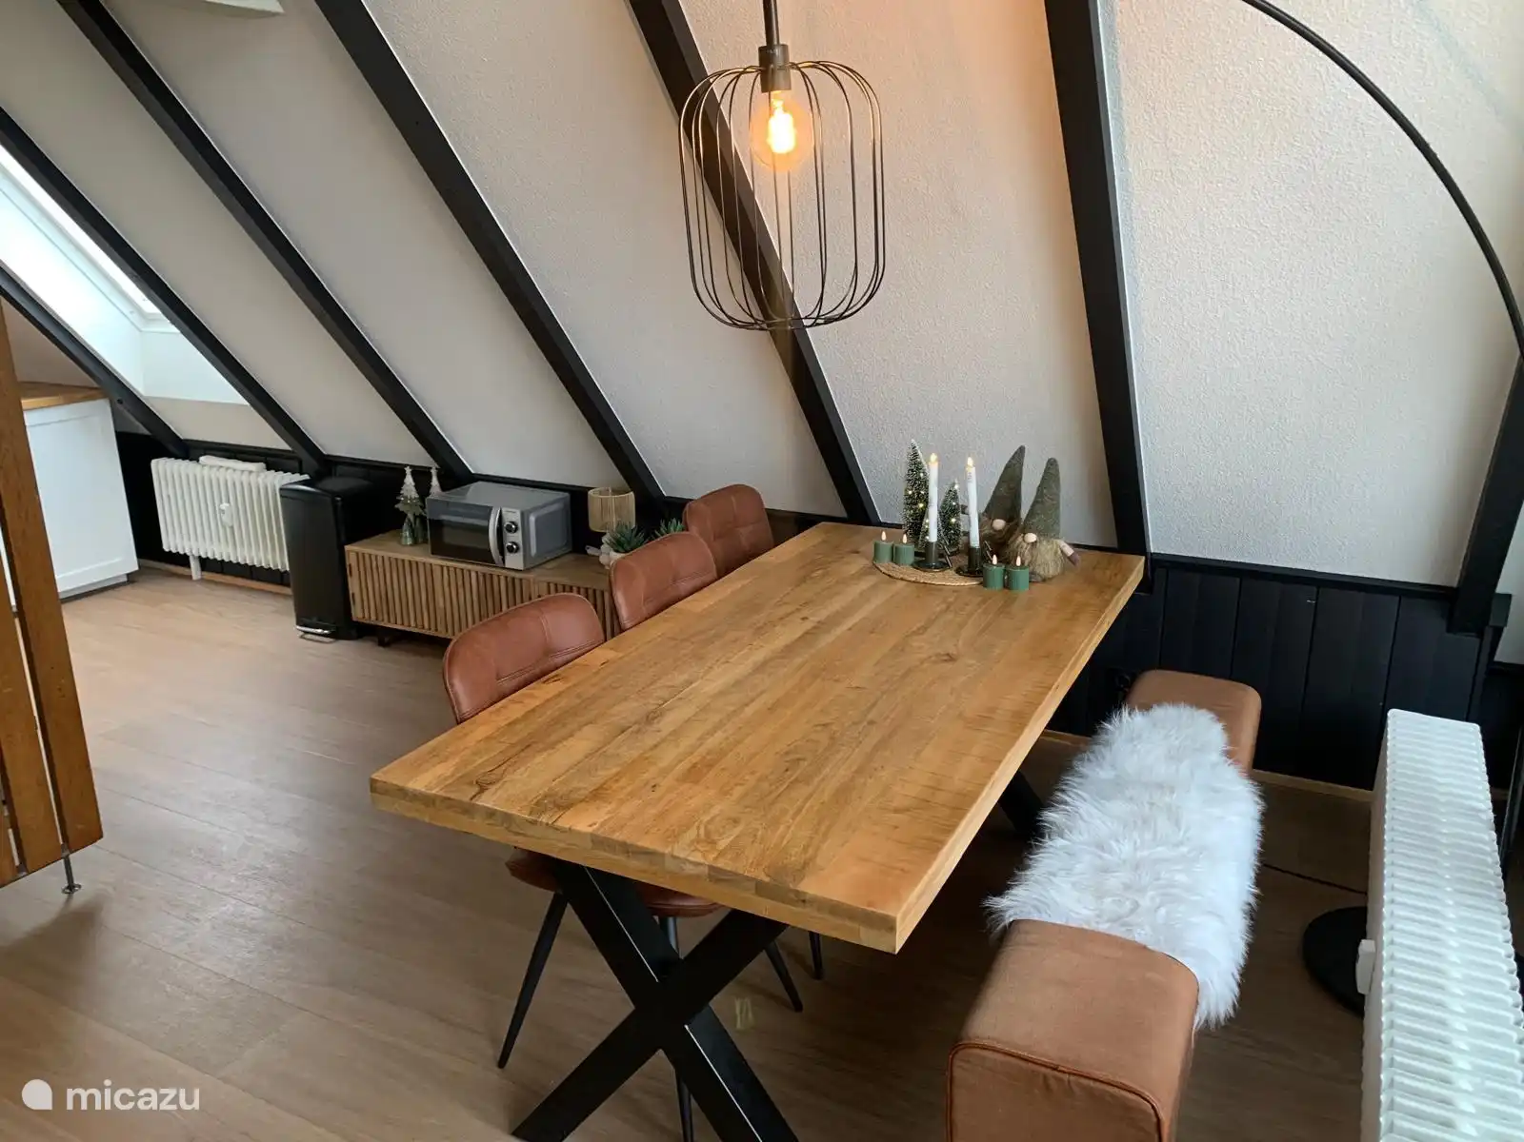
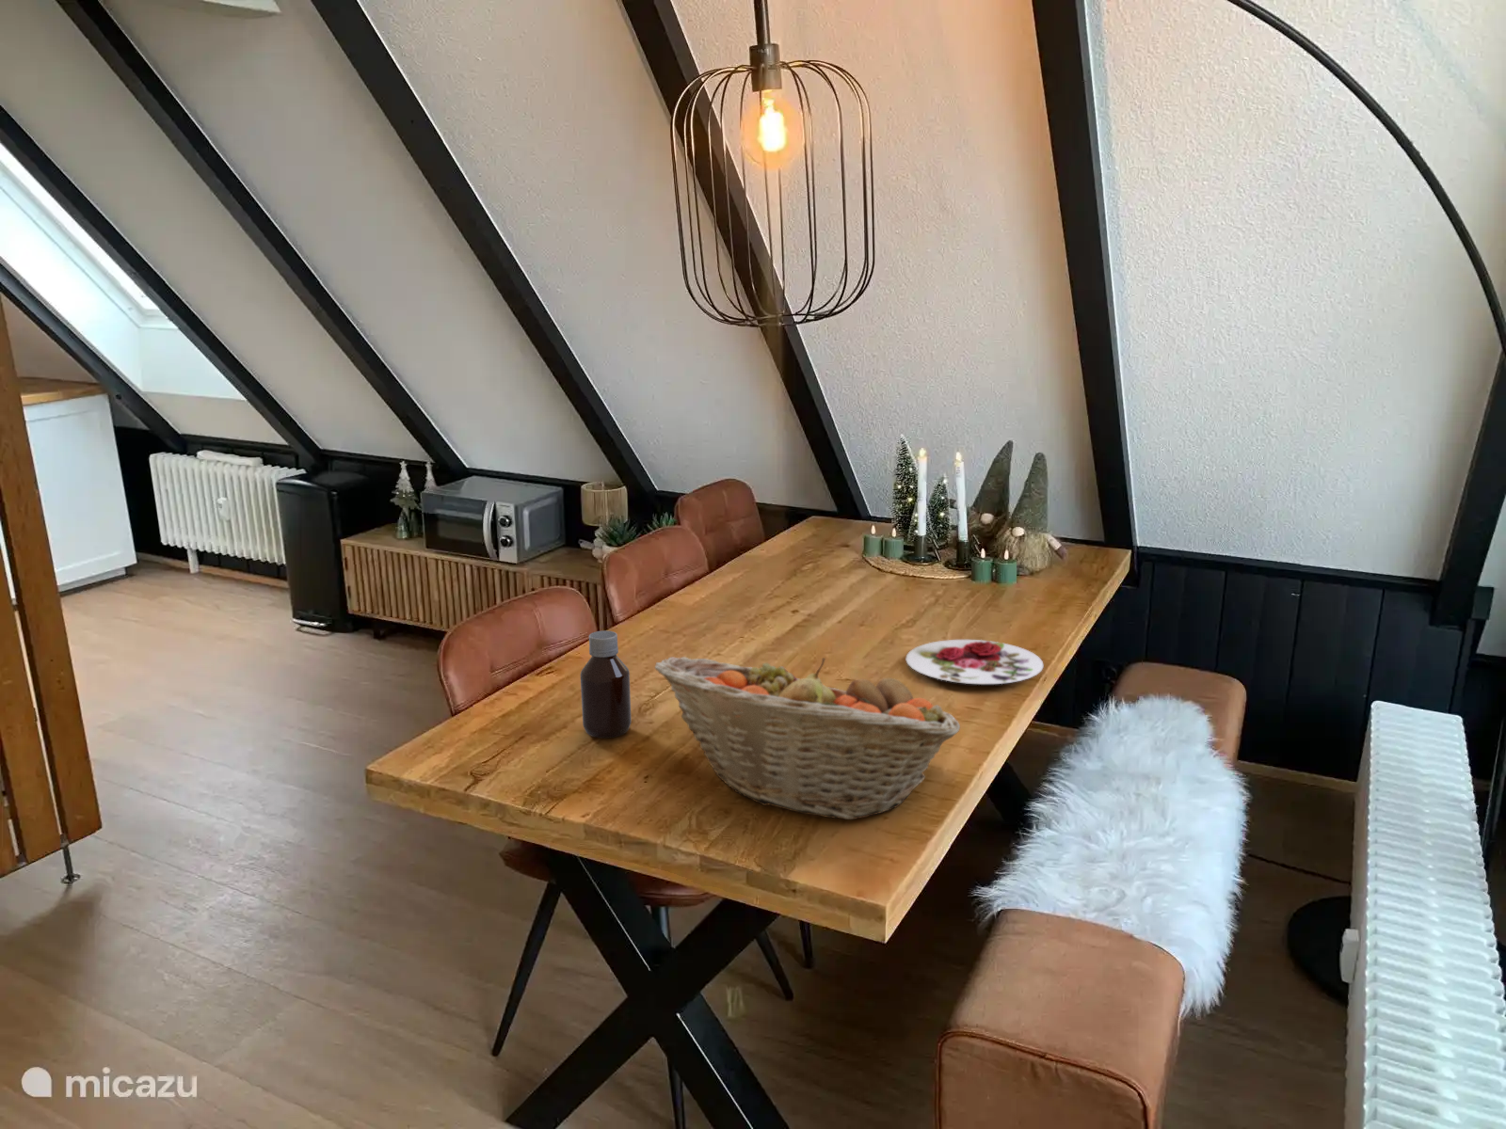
+ plate (974, 659)
+ bottle (605, 683)
+ fruit basket (803, 717)
